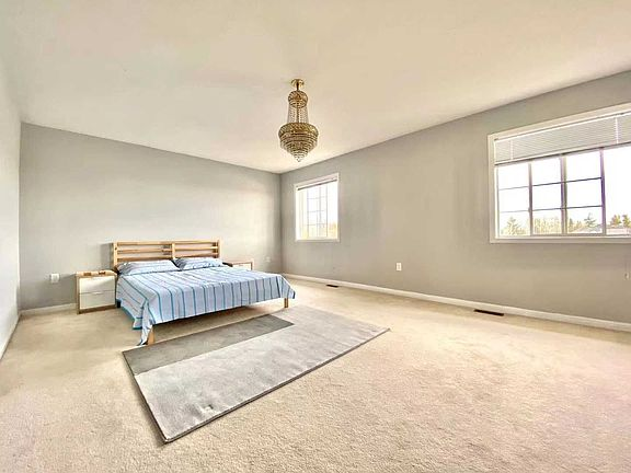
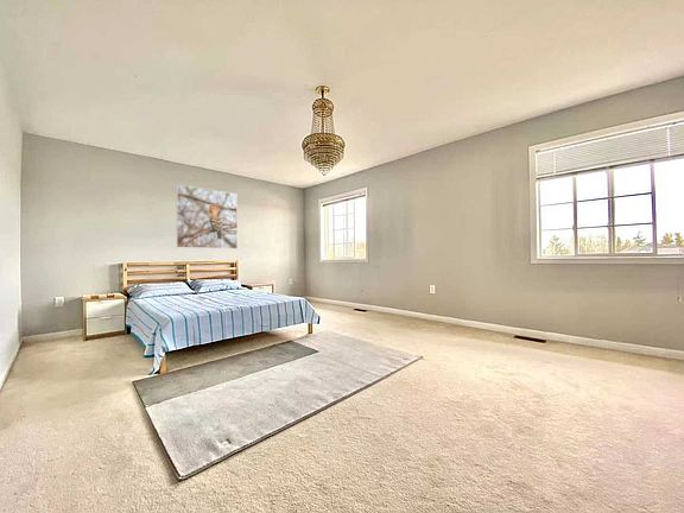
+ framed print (208, 218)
